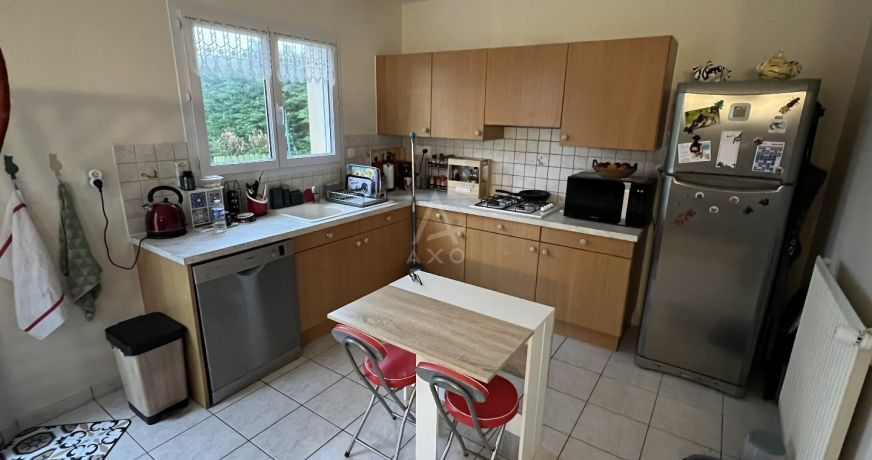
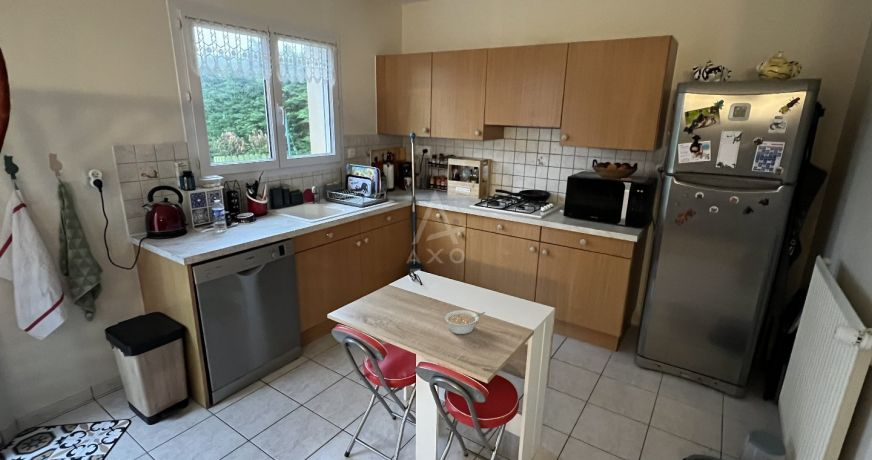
+ legume (462, 321)
